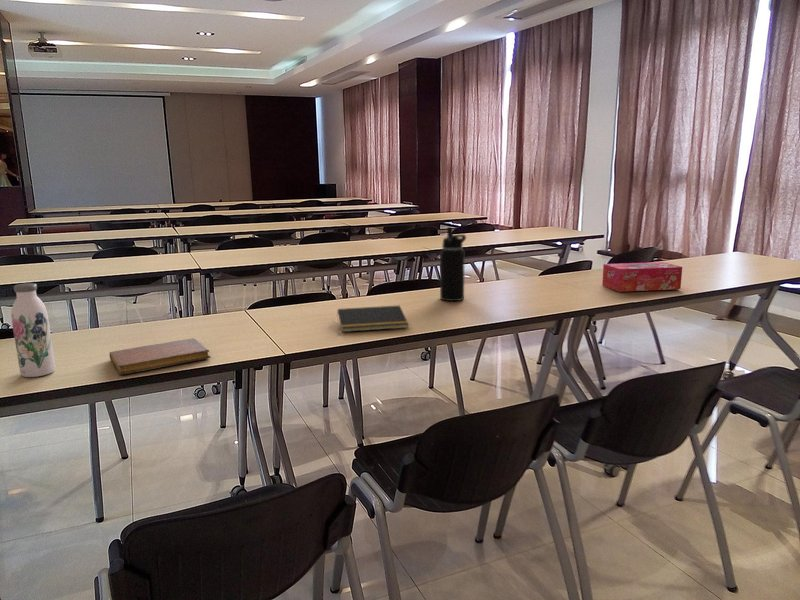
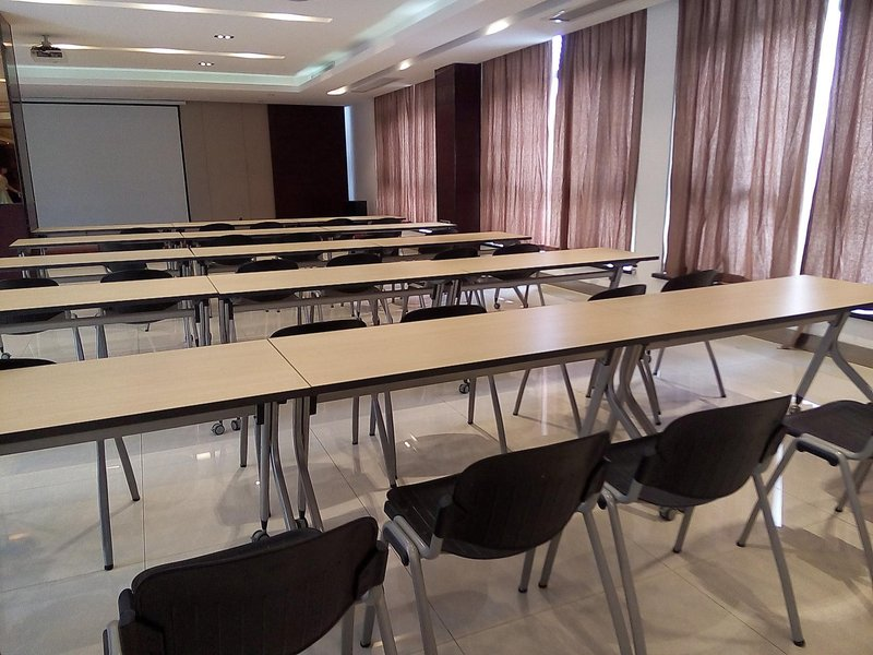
- water bottle (453, 264)
- notebook (159, 354)
- tissue box (641, 276)
- notepad (372, 318)
- water bottle (31, 329)
